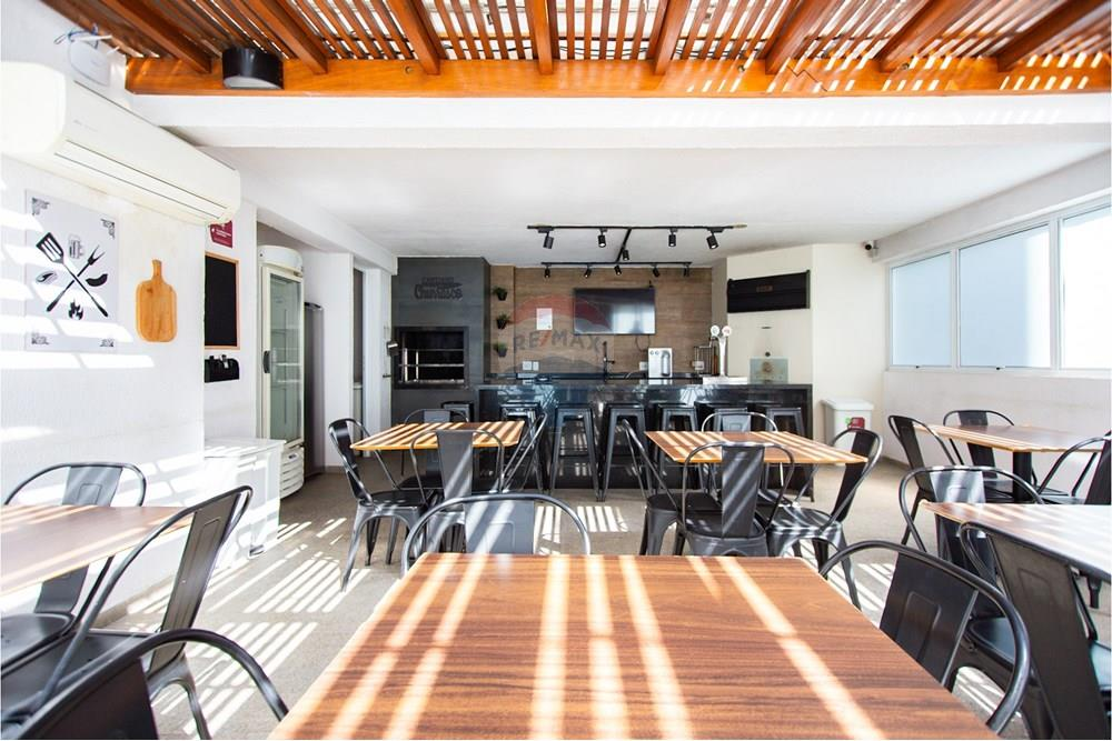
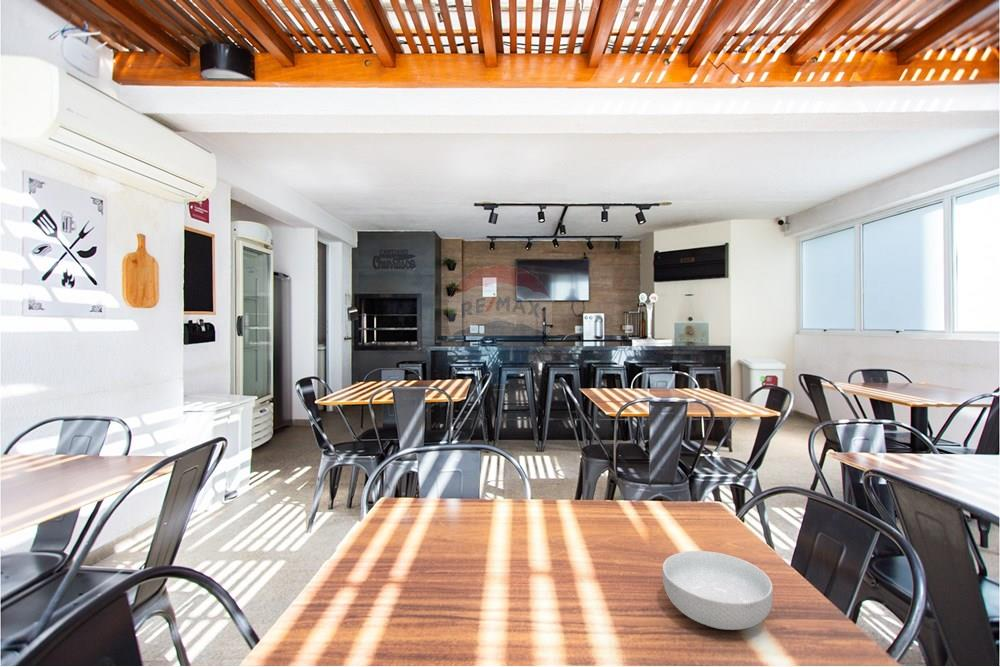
+ cereal bowl (715, 594)
